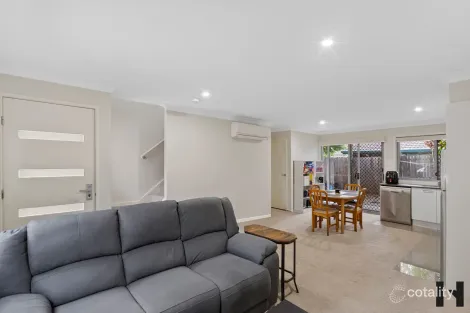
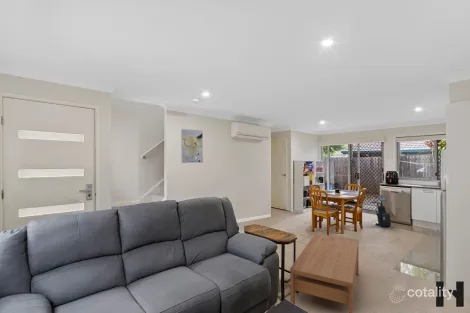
+ coffee table (329, 270)
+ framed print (192, 146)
+ vacuum cleaner (382, 210)
